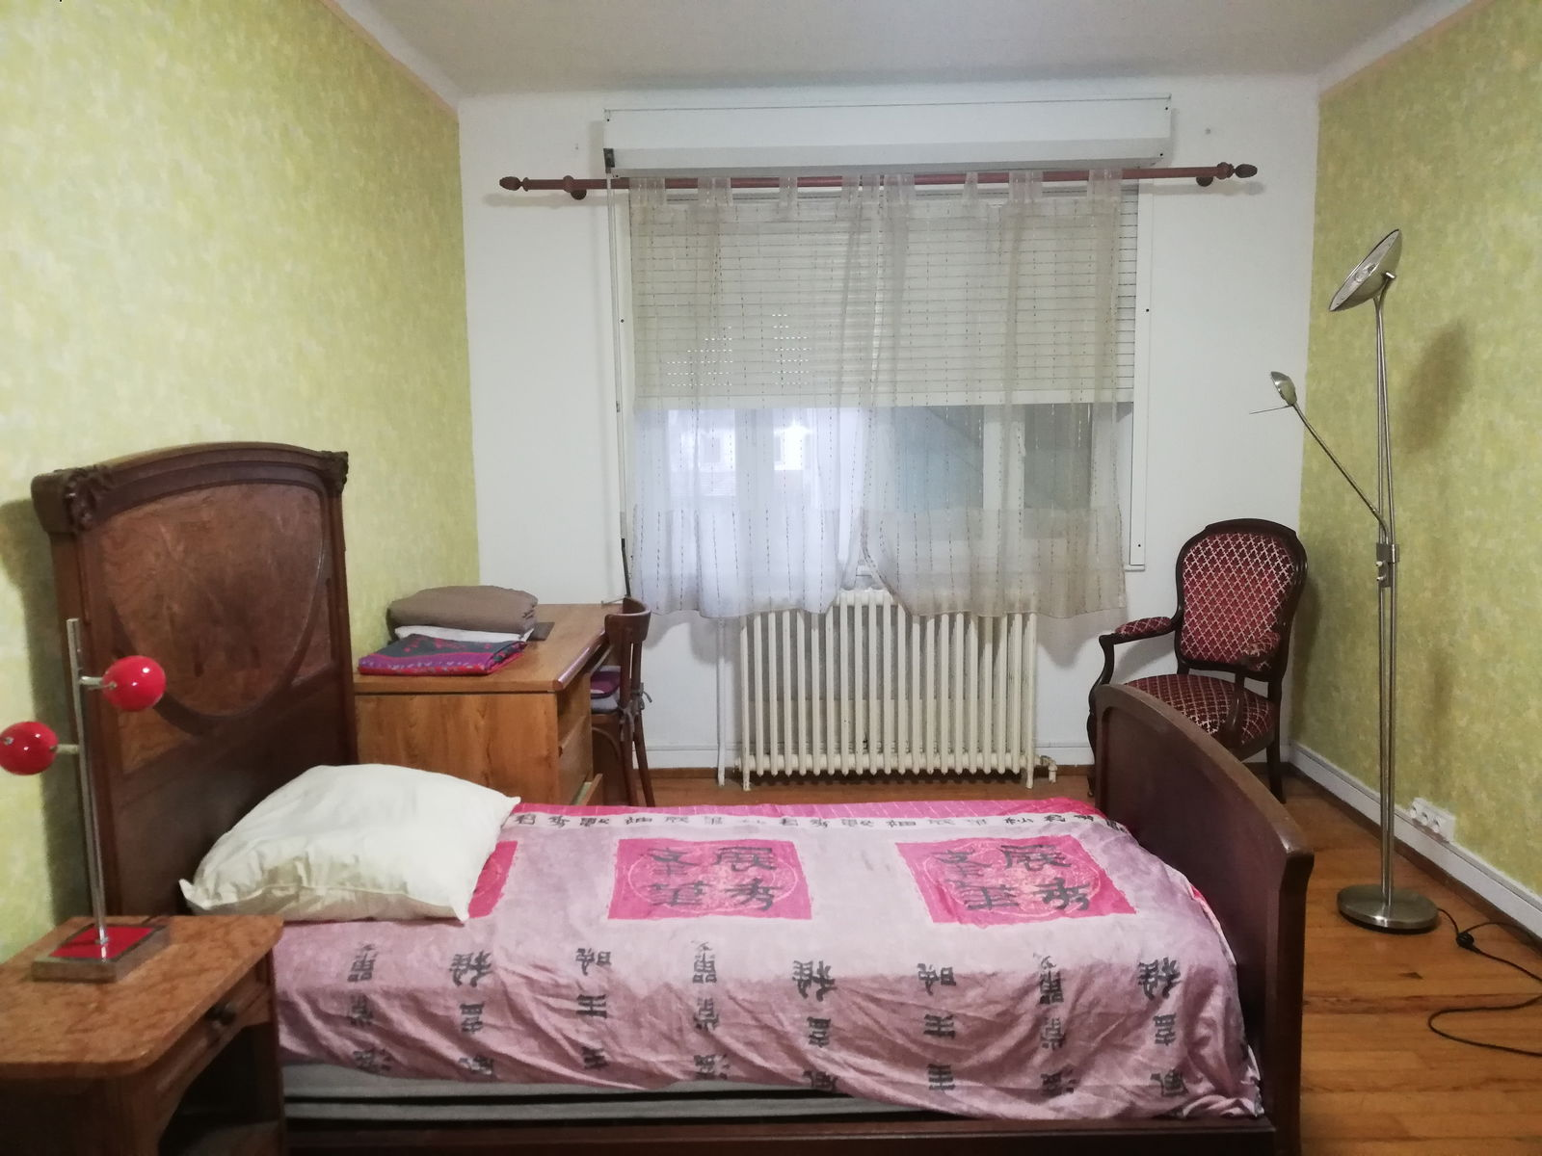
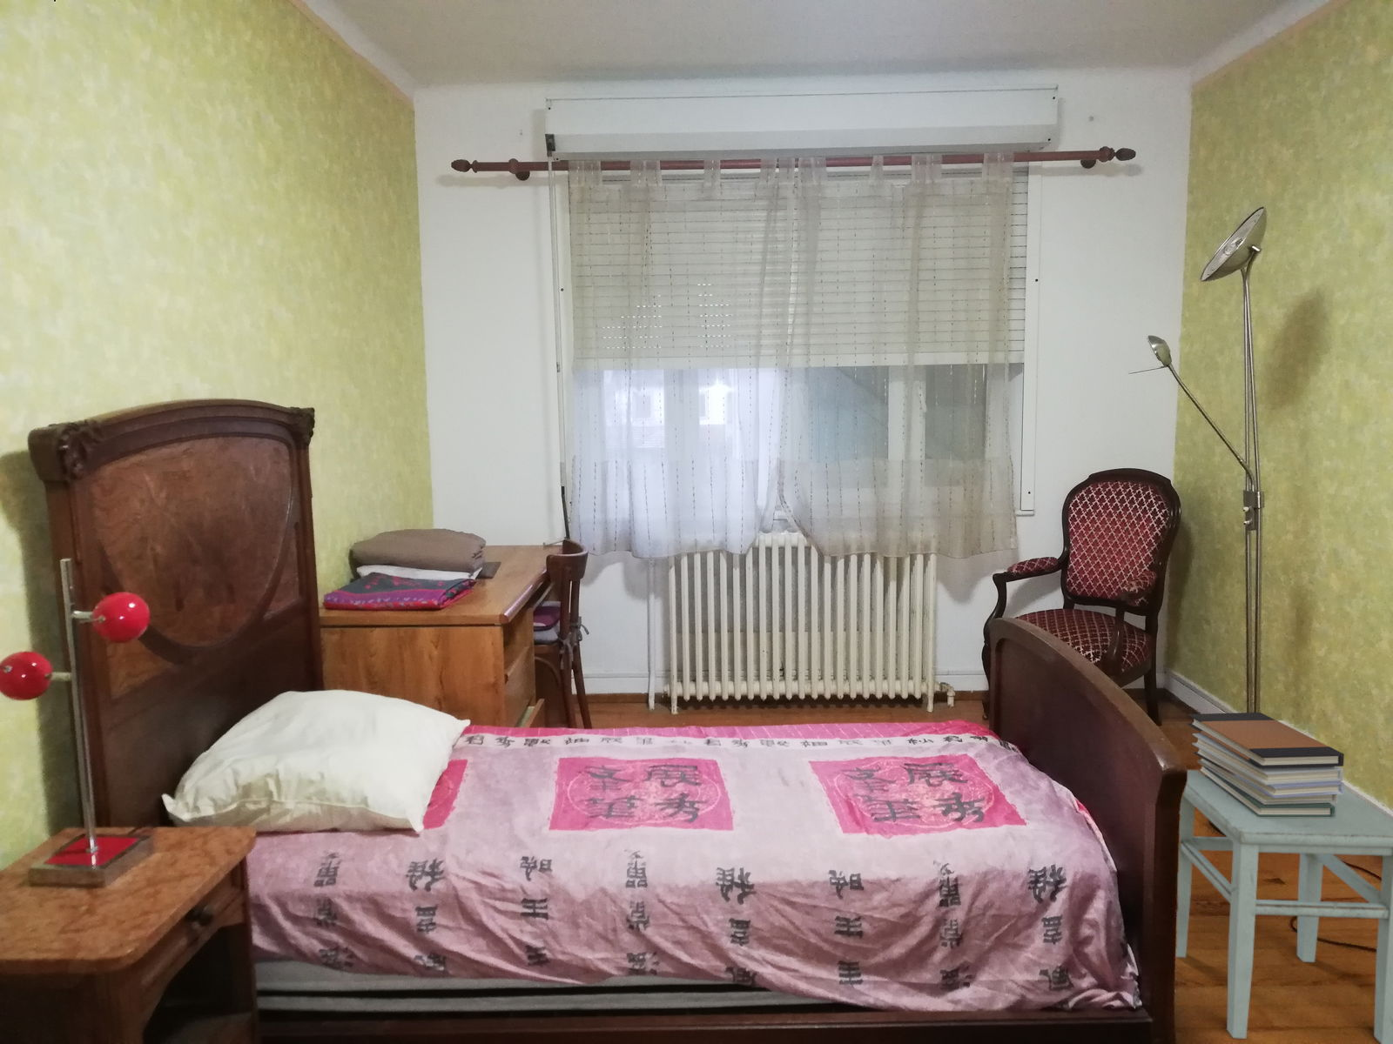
+ stool (1278, 900)
+ book stack (1261, 762)
